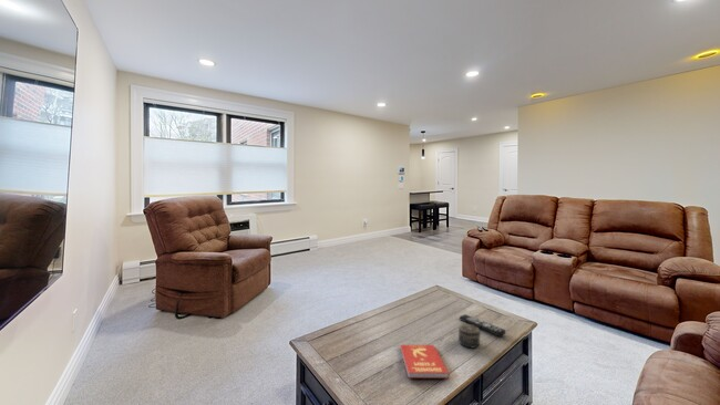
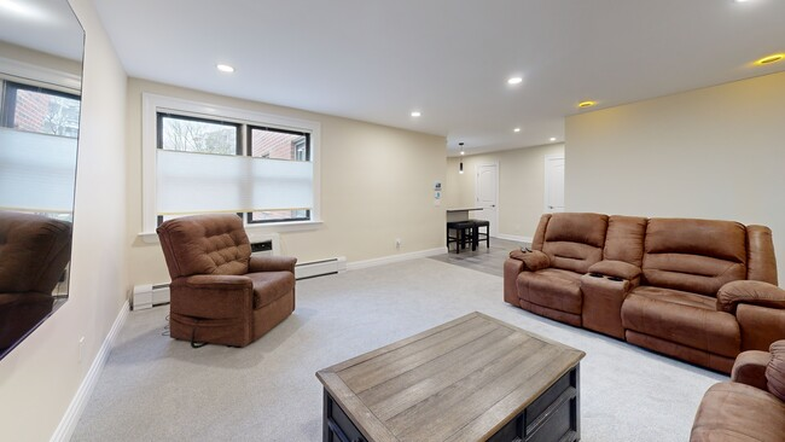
- jar (469, 335)
- book (422, 360)
- remote control (481, 324)
